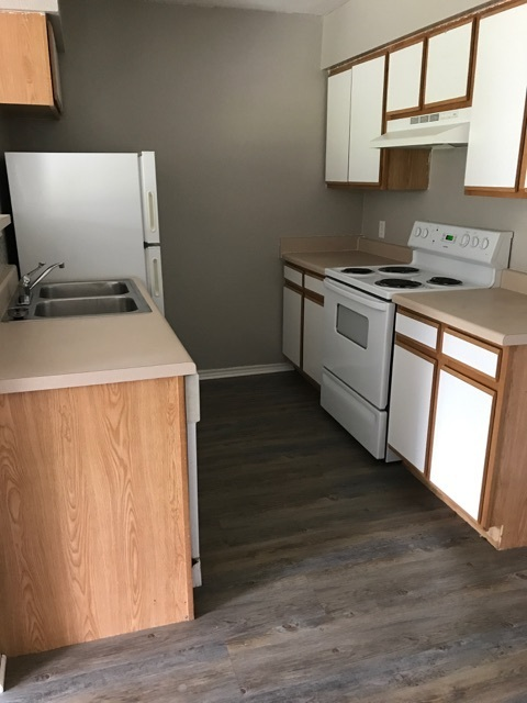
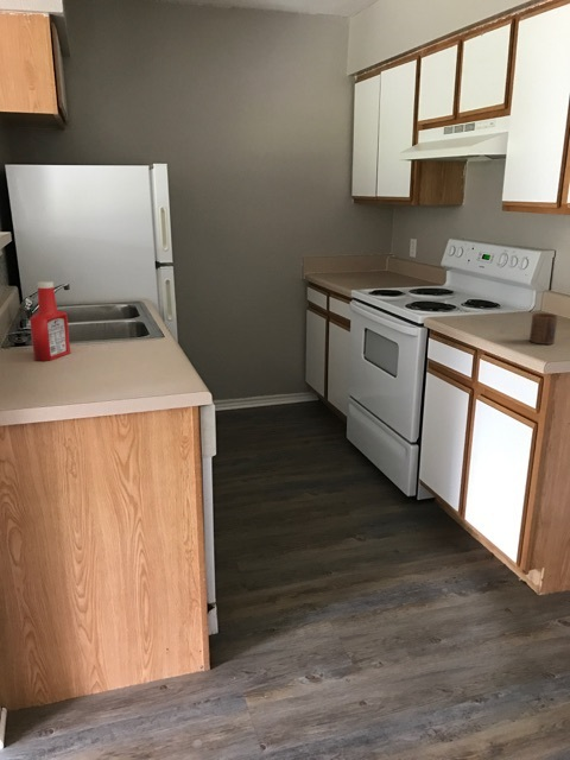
+ soap bottle (49, 319)
+ cup (543, 328)
